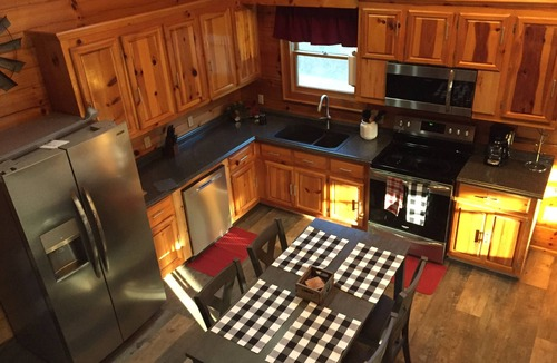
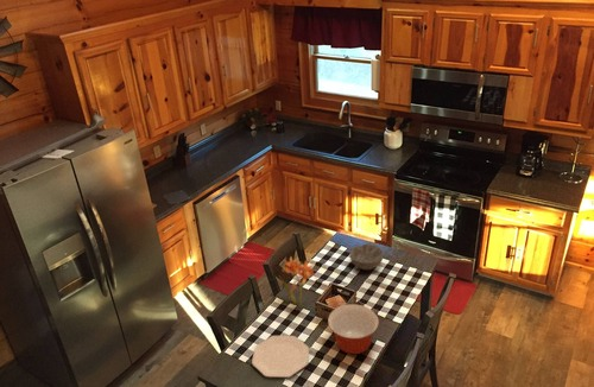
+ bowl (366, 259)
+ mixing bowl (353, 332)
+ plate (280, 356)
+ flower (295, 283)
